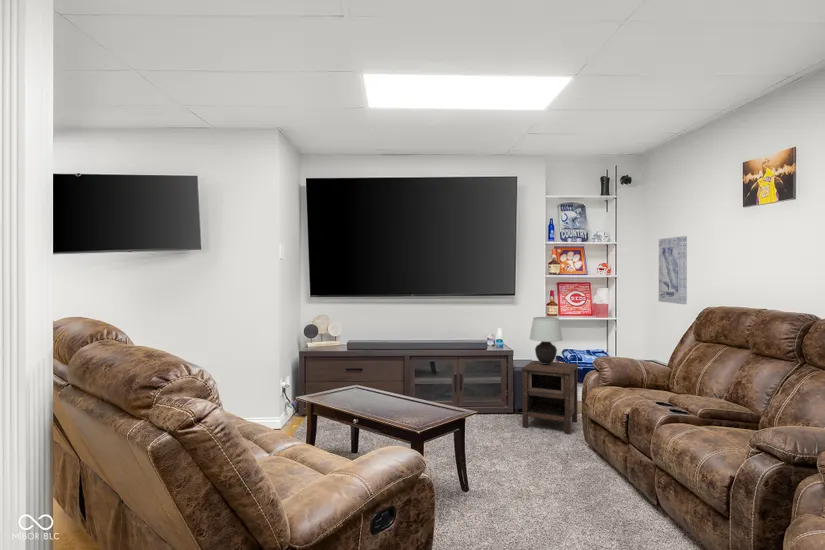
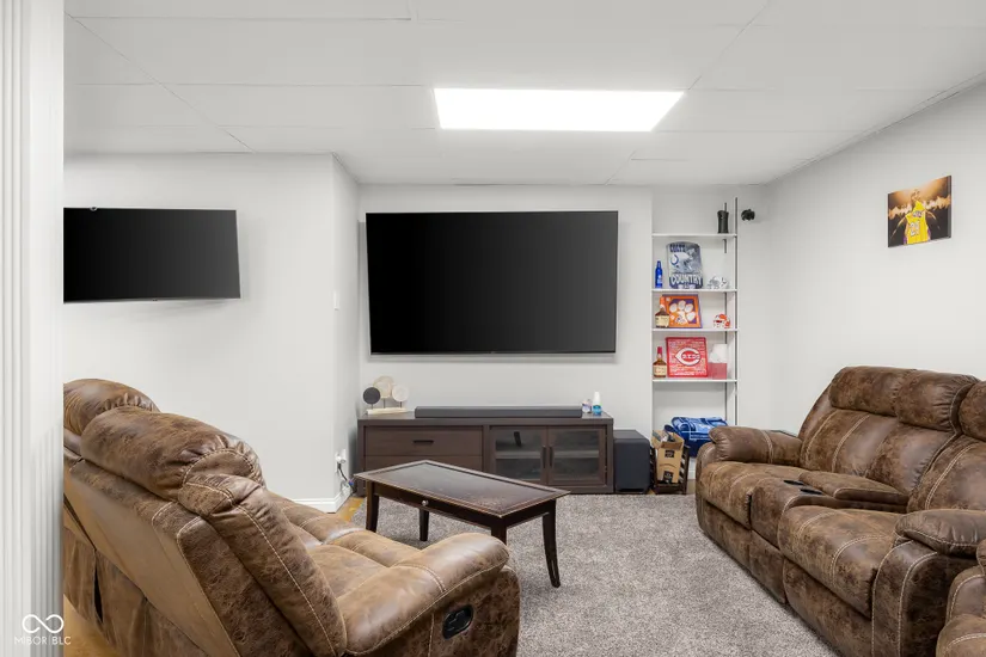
- wall art (672, 270)
- nightstand (550, 395)
- table lamp (545, 340)
